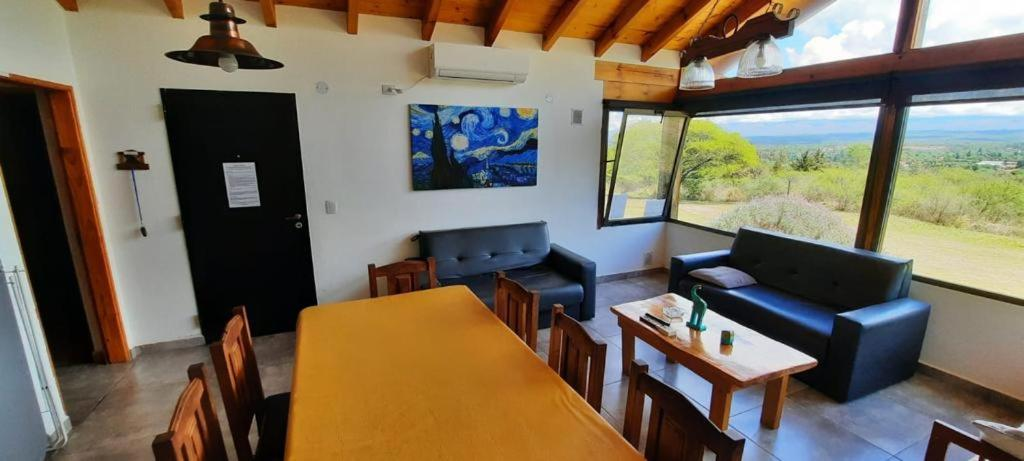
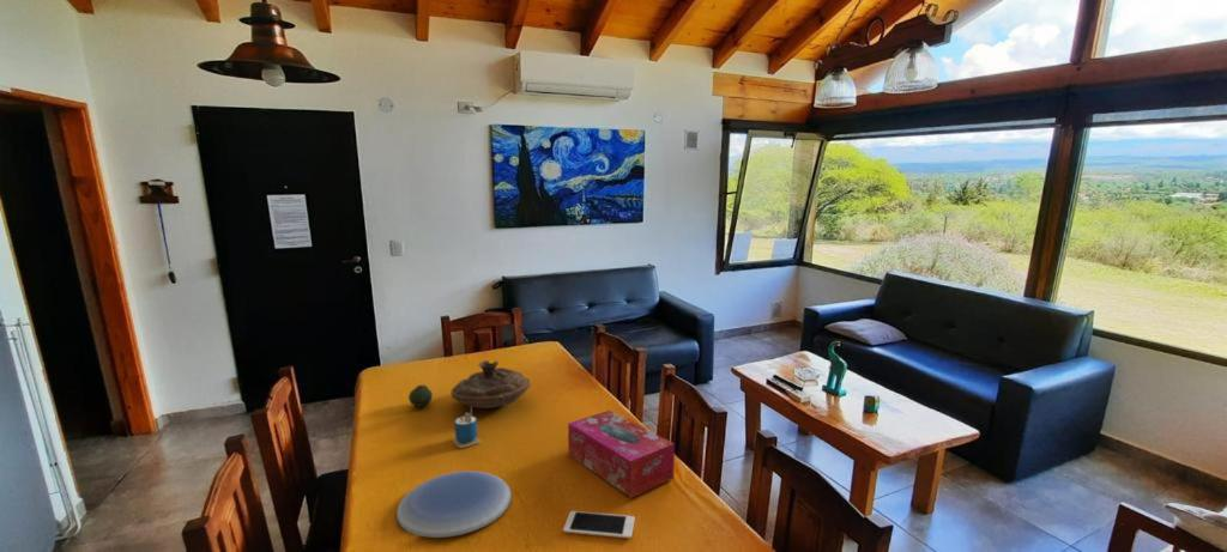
+ cup (465, 423)
+ decorative bowl (490, 382)
+ plate (455, 496)
+ tissue box (618, 449)
+ fruit (419, 395)
+ cell phone (599, 523)
